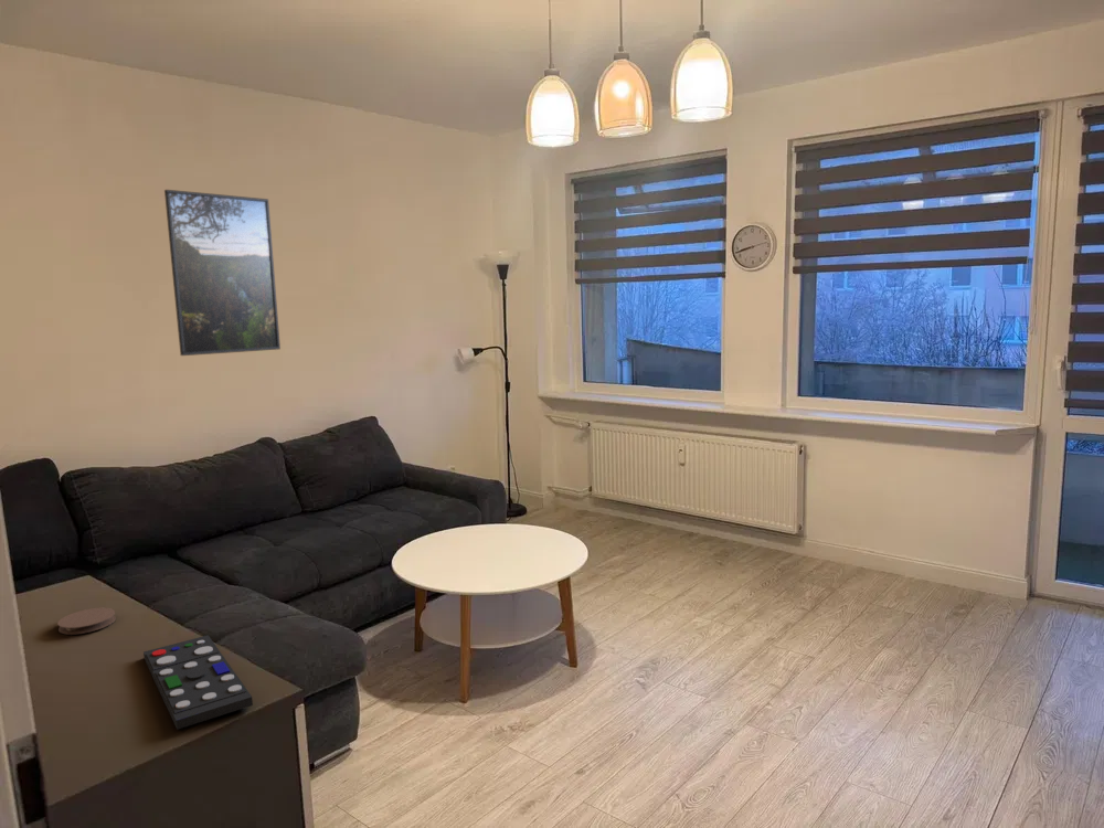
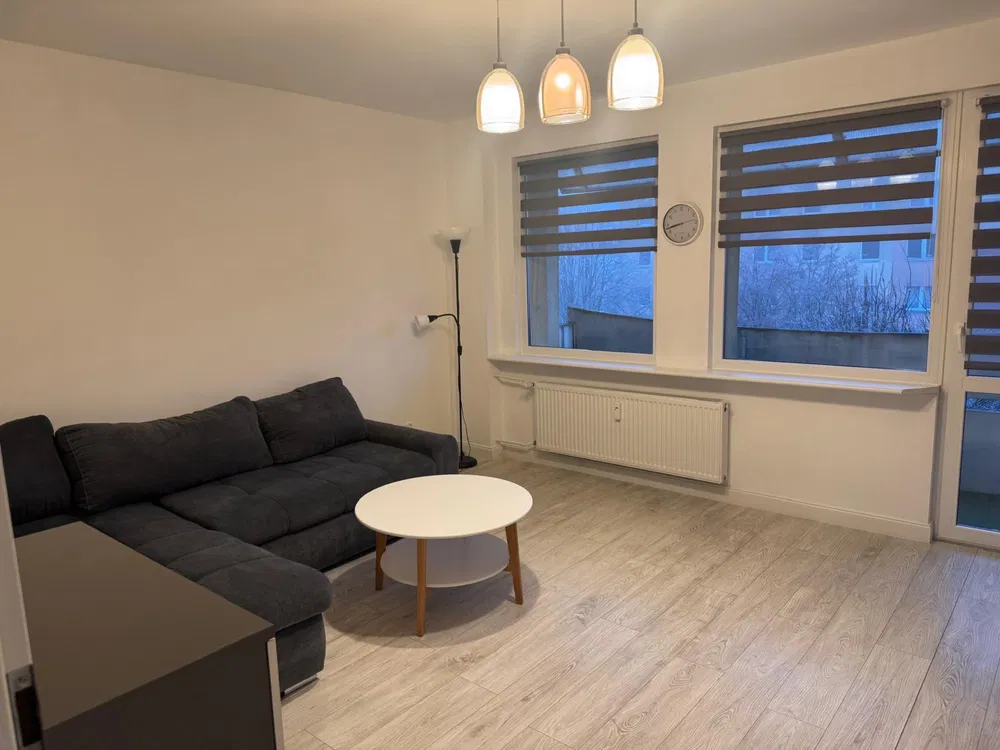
- coaster (86, 620)
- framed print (225, 274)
- remote control (194, 675)
